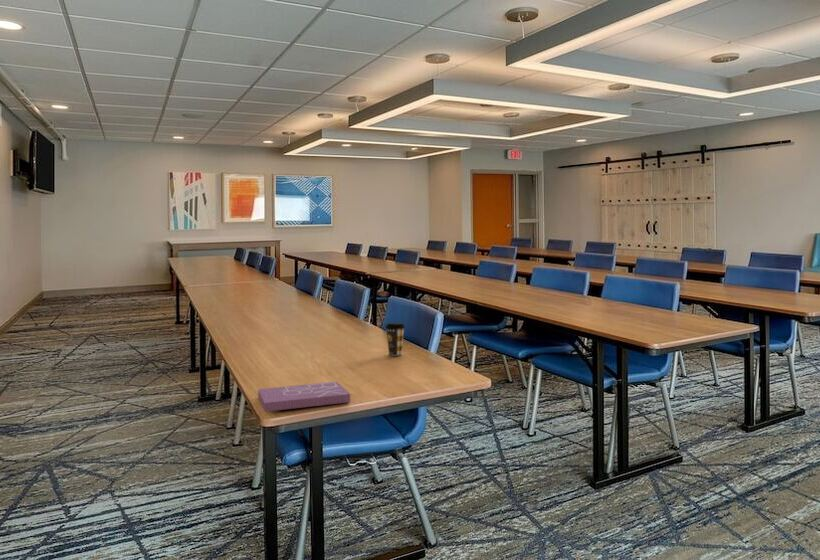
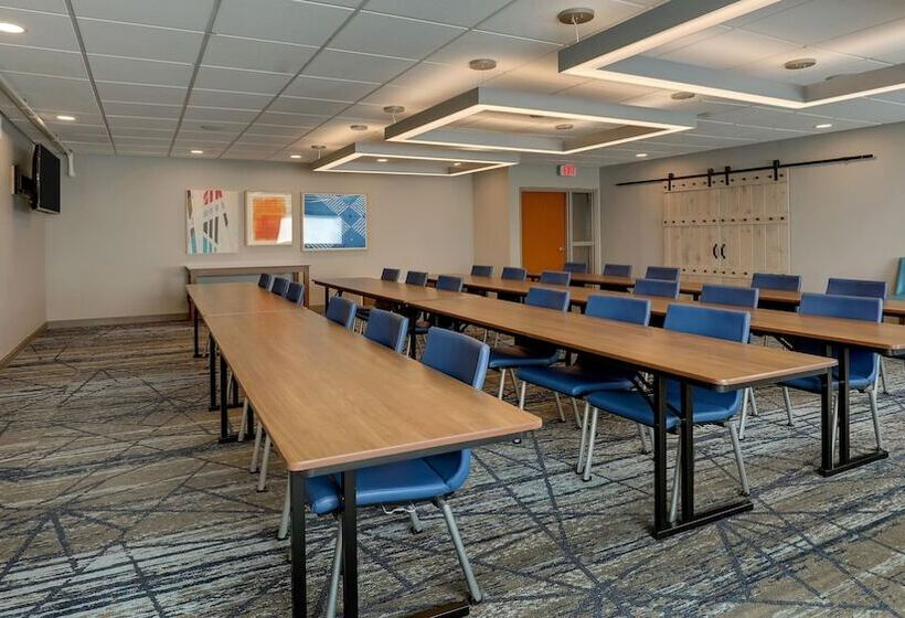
- coffee cup (395, 338)
- book (303, 395)
